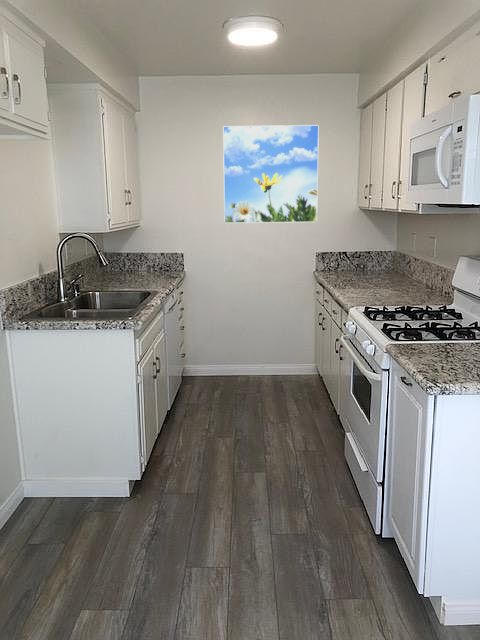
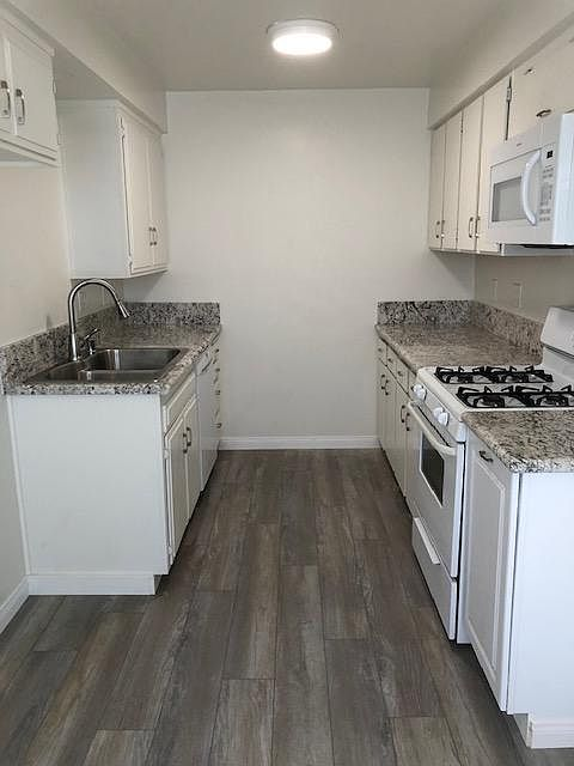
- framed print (270, 175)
